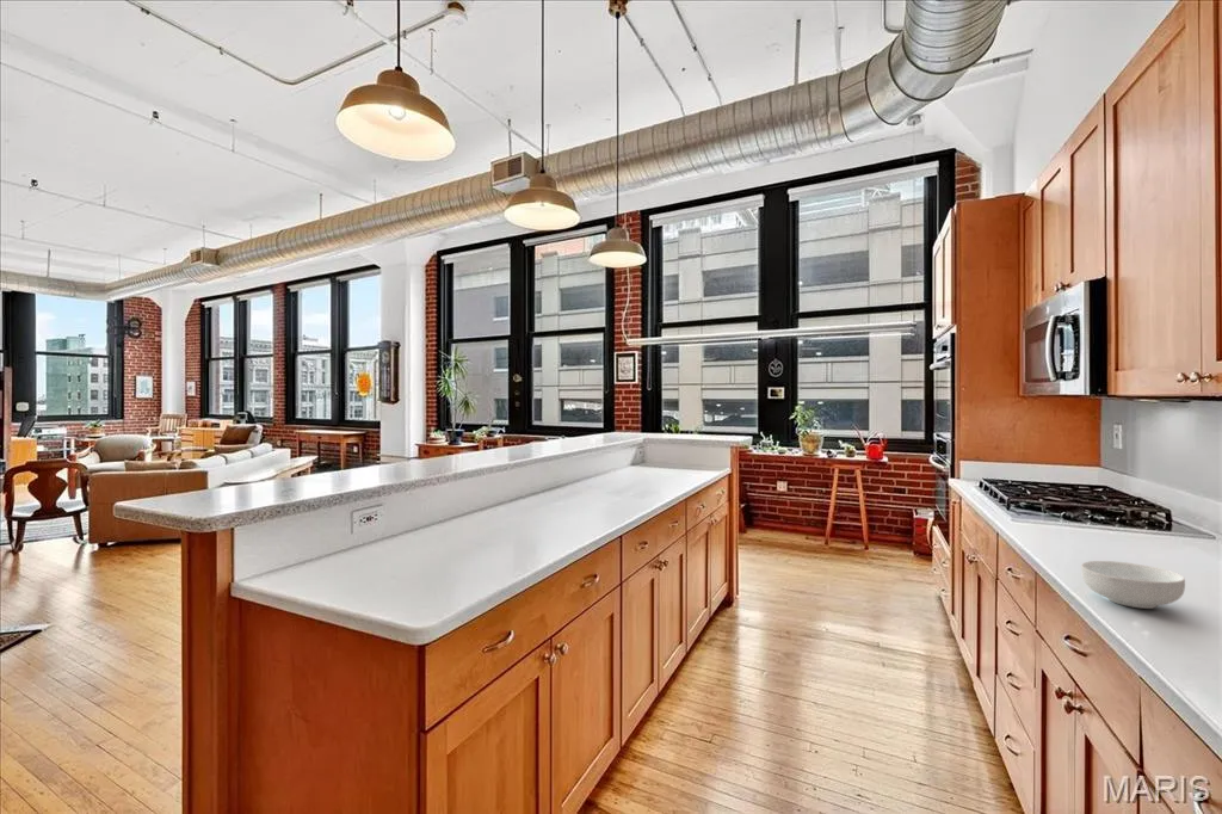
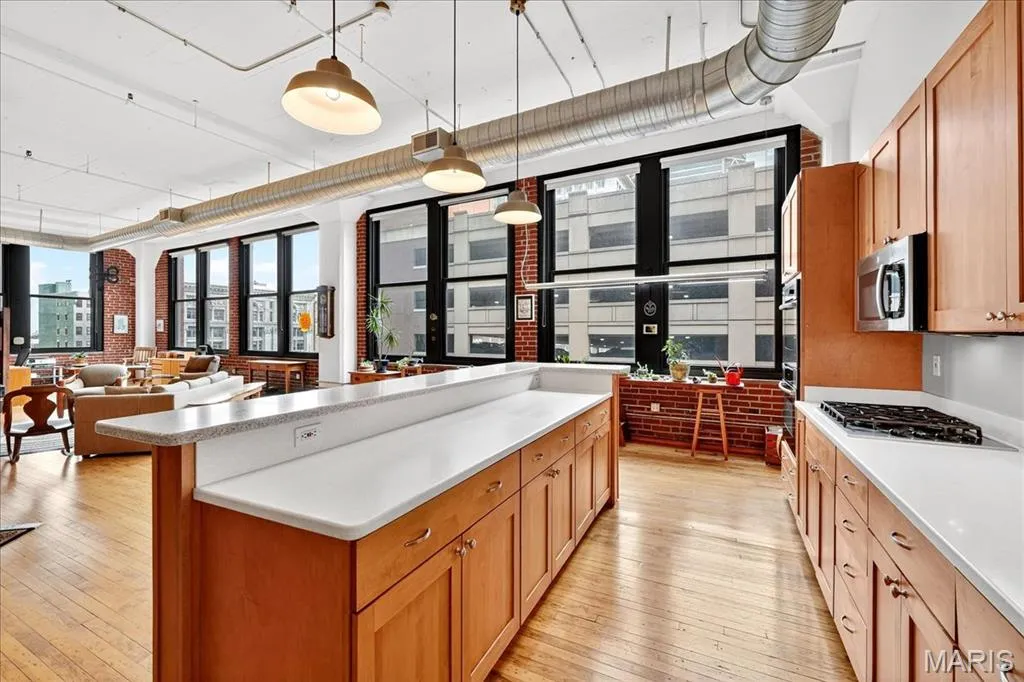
- cereal bowl (1130, 586)
